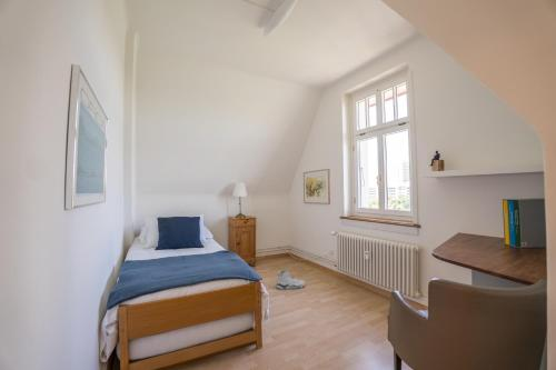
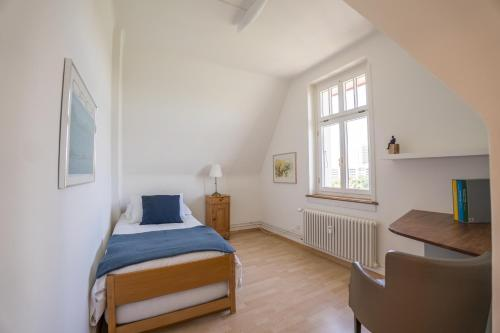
- sneaker (290, 278)
